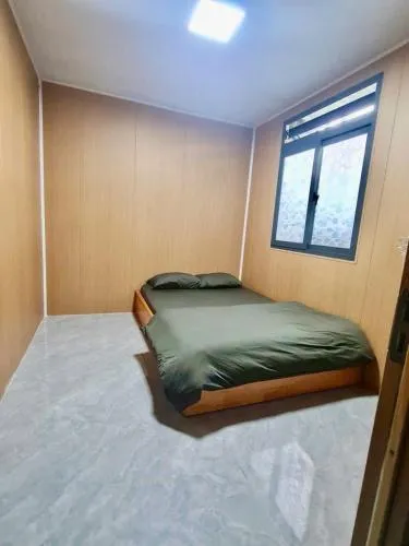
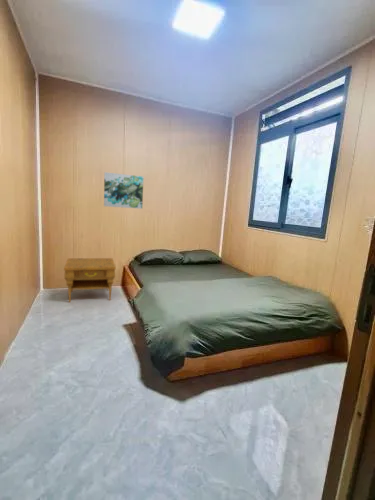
+ nightstand (90, 279)
+ wall art (123, 191)
